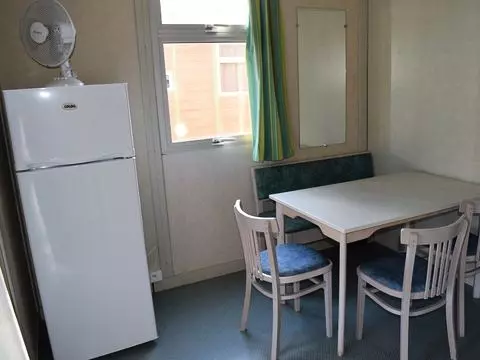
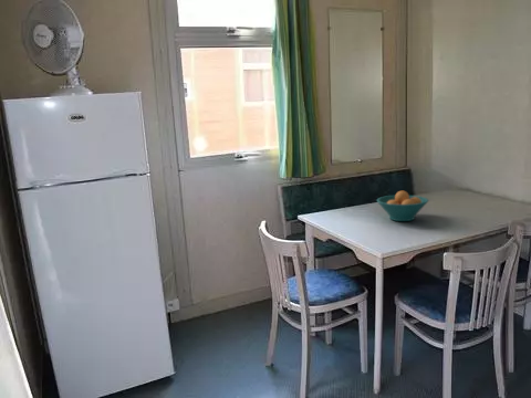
+ fruit bowl (402, 205)
